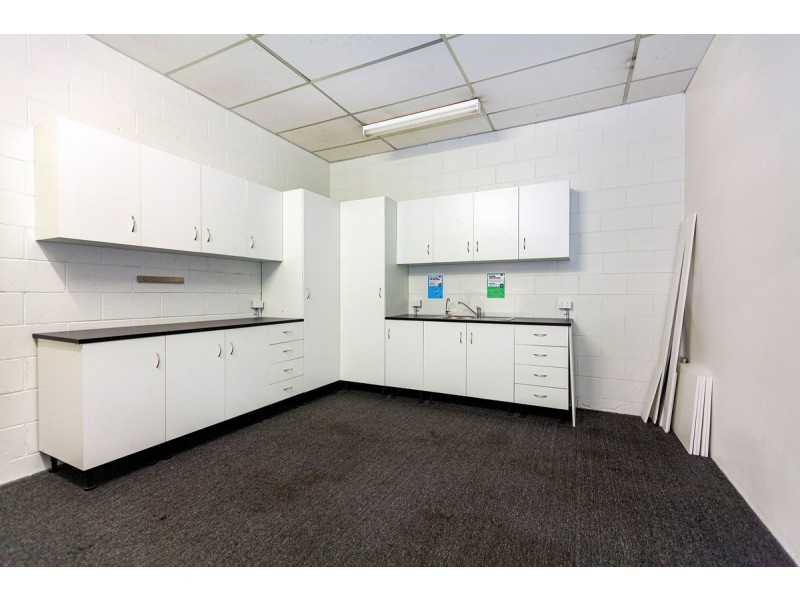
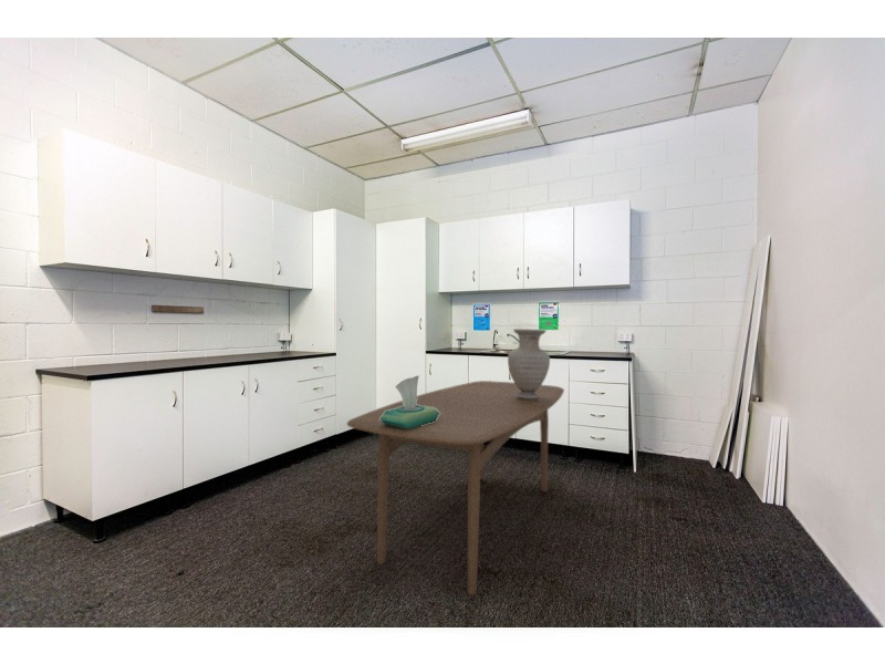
+ wet wipes pack (410, 398)
+ dining table (477, 459)
+ vase (528, 363)
